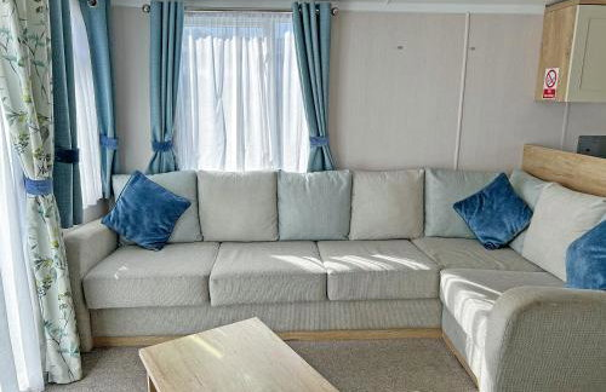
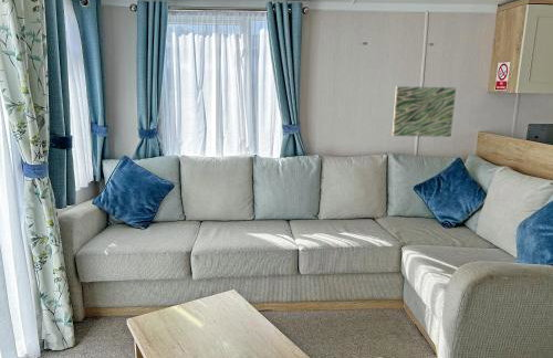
+ wall art (424, 112)
